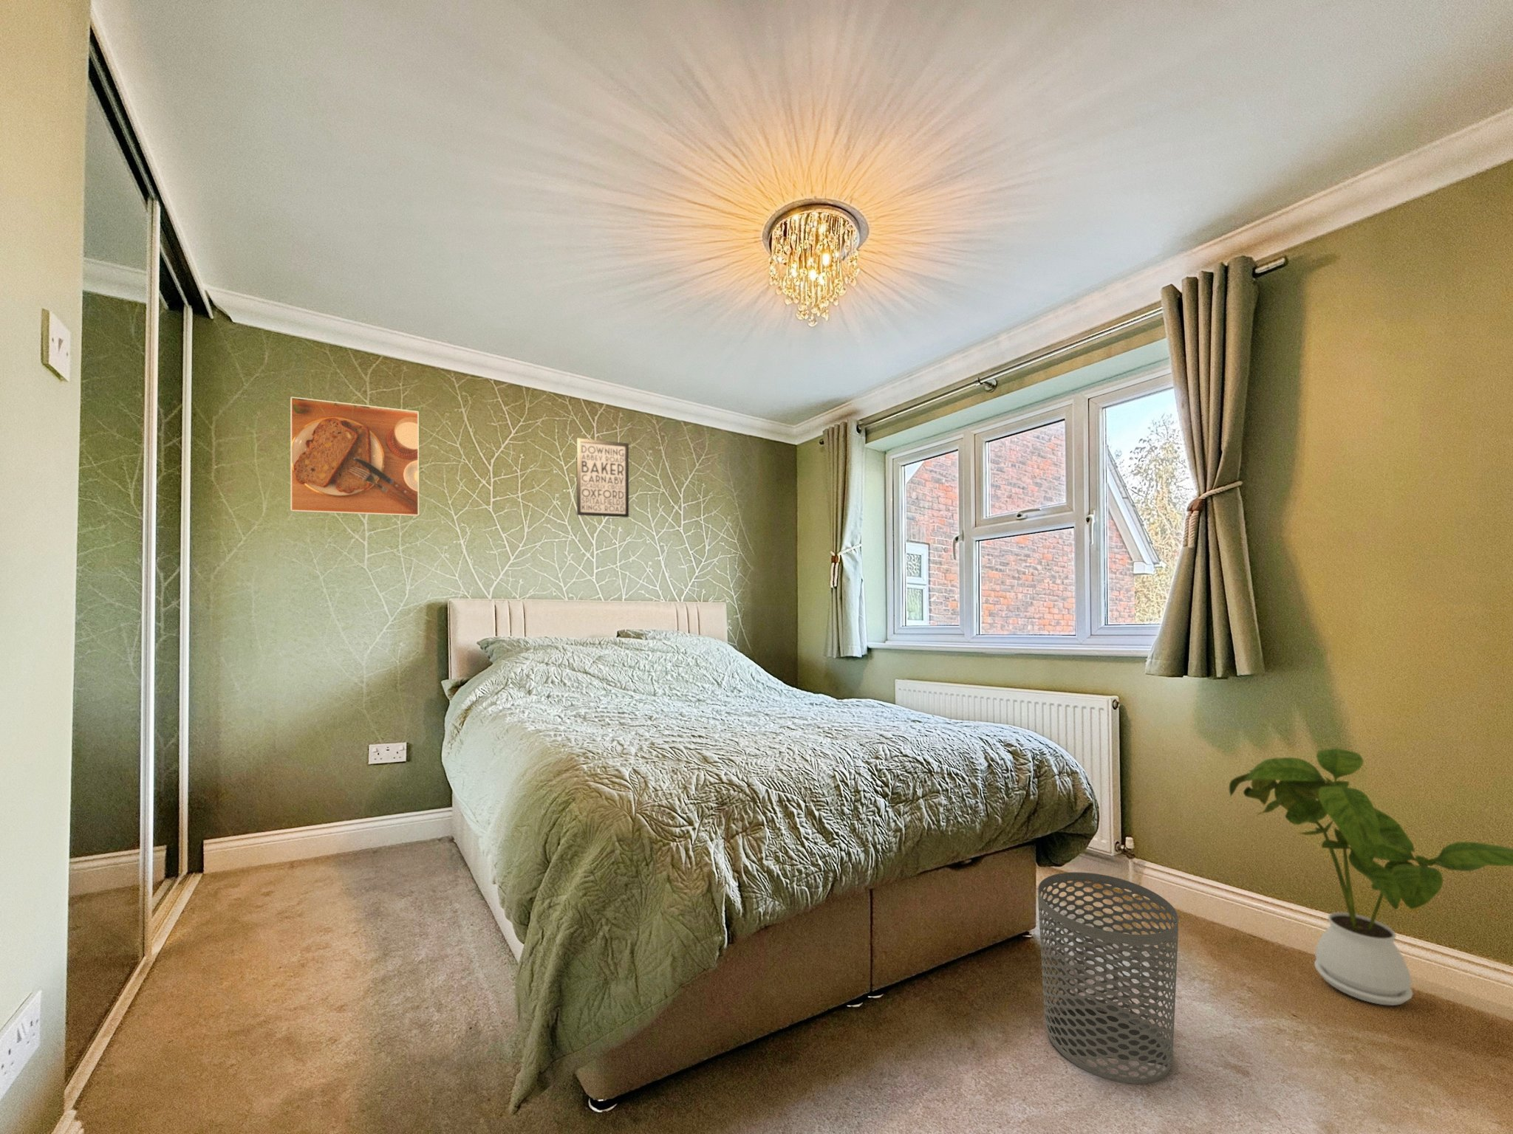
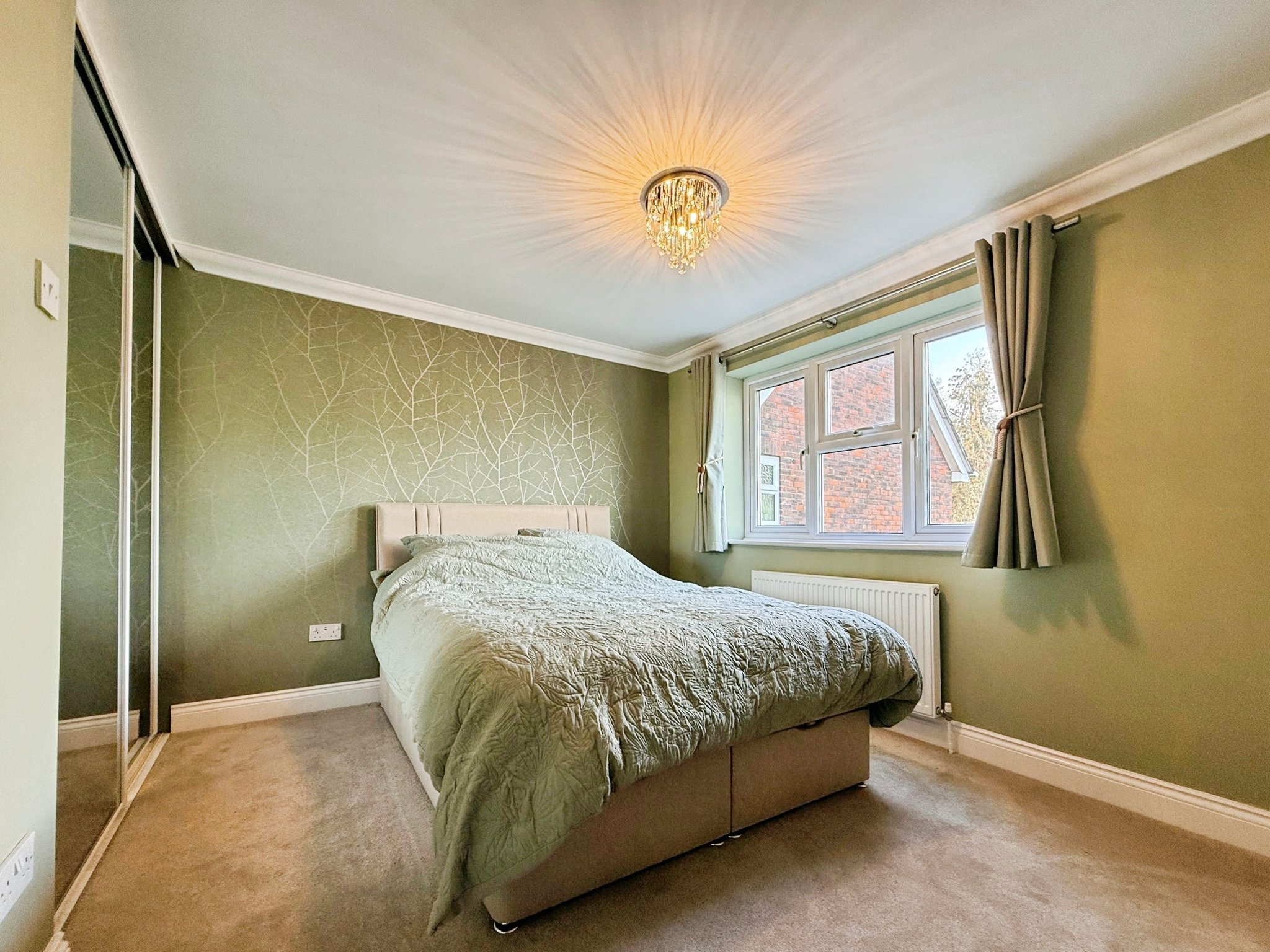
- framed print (357, 460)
- house plant (1362, 873)
- wall art (603, 479)
- waste bin (1106, 972)
